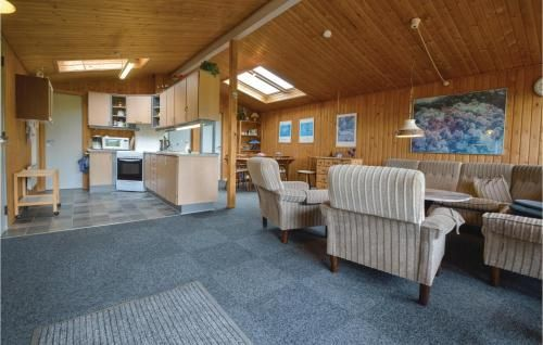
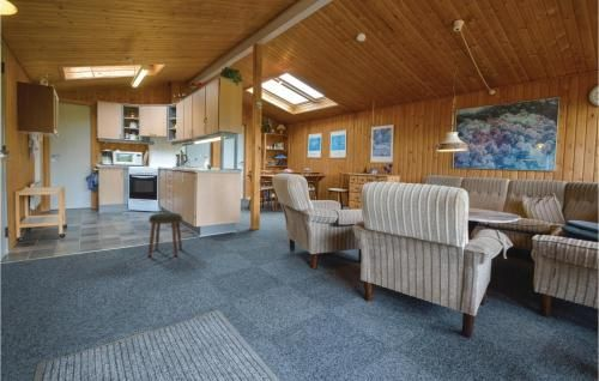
+ stool (159, 229)
